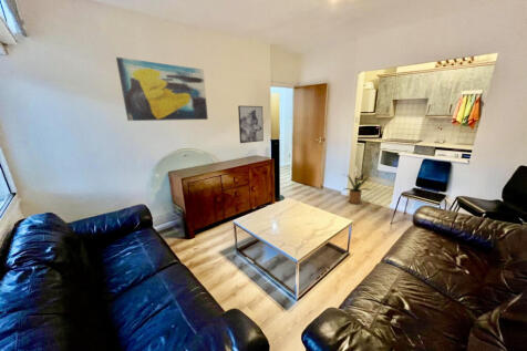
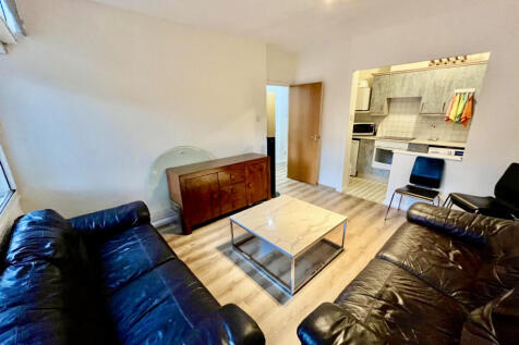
- wall art (251, 124)
- wall art (168, 93)
- house plant (355, 186)
